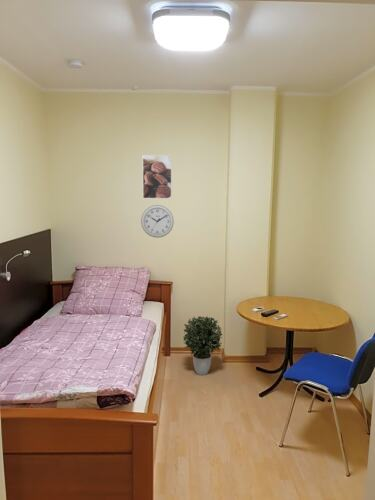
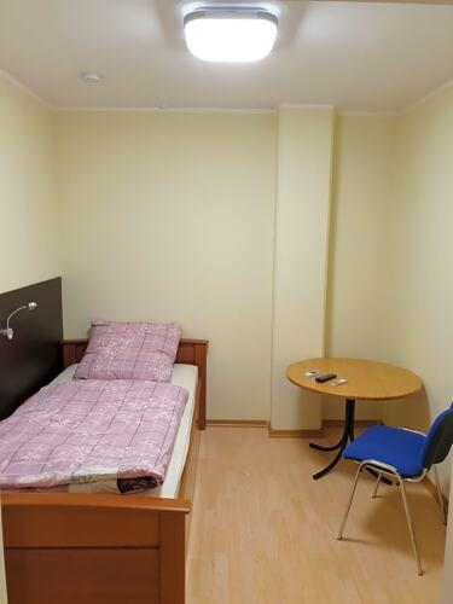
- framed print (157, 177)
- potted plant (202, 344)
- wall clock (157, 221)
